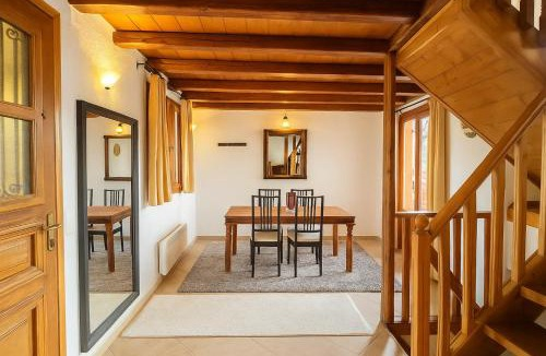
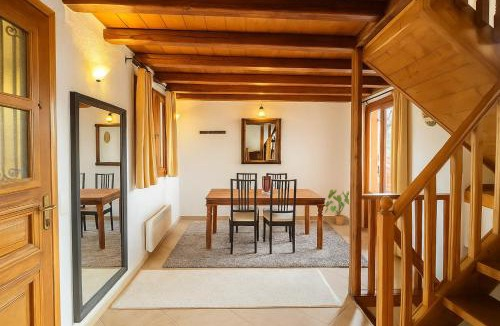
+ house plant (341, 206)
